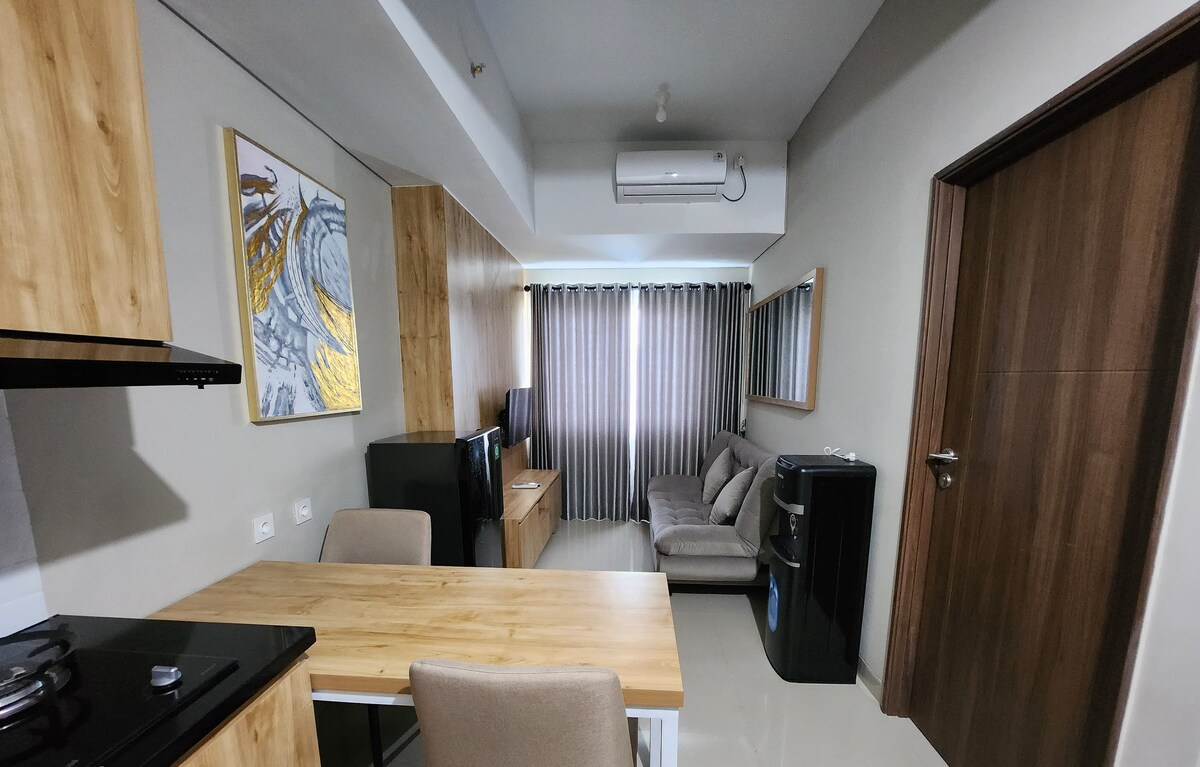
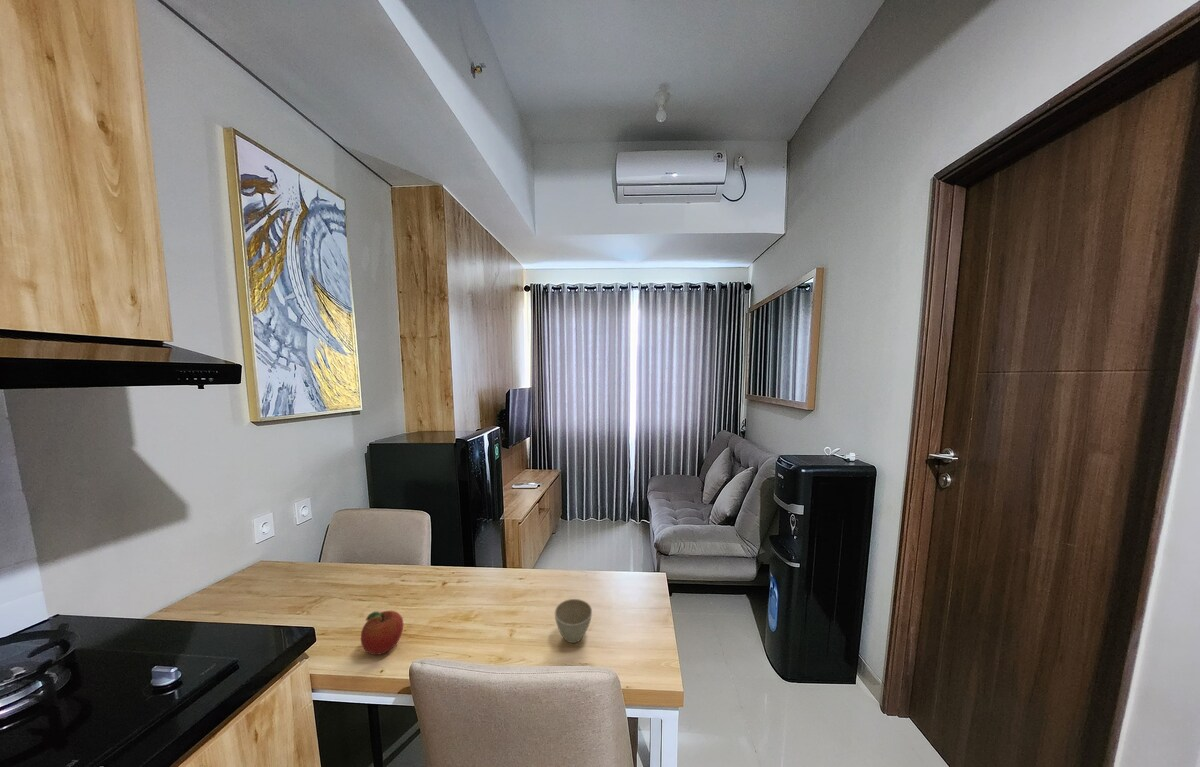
+ flower pot (573, 623)
+ fruit (382, 628)
